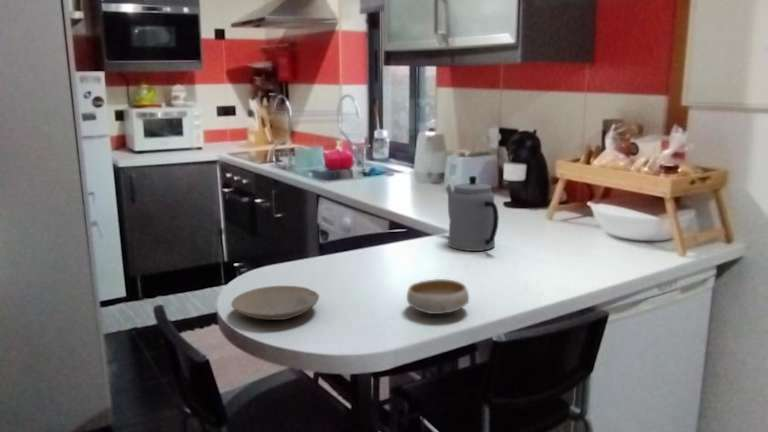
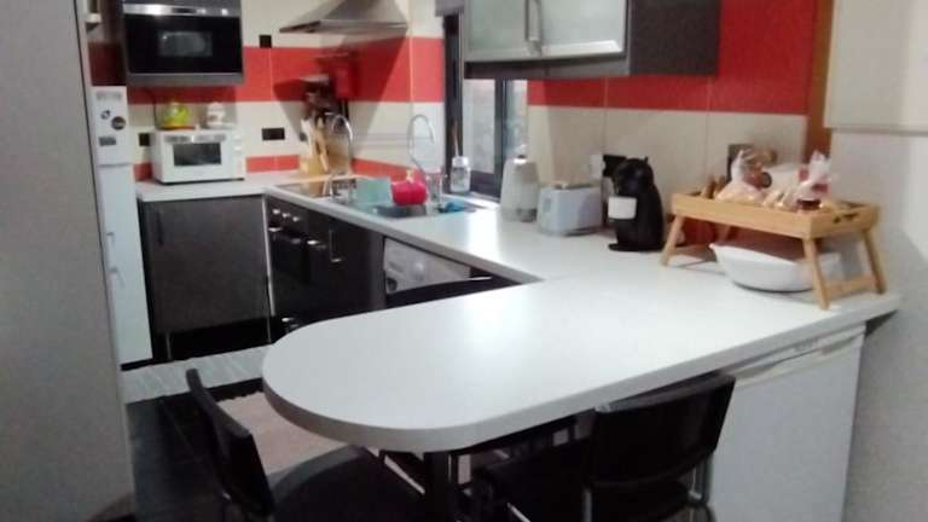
- teapot (470, 210)
- plate (276, 305)
- bowl (437, 298)
